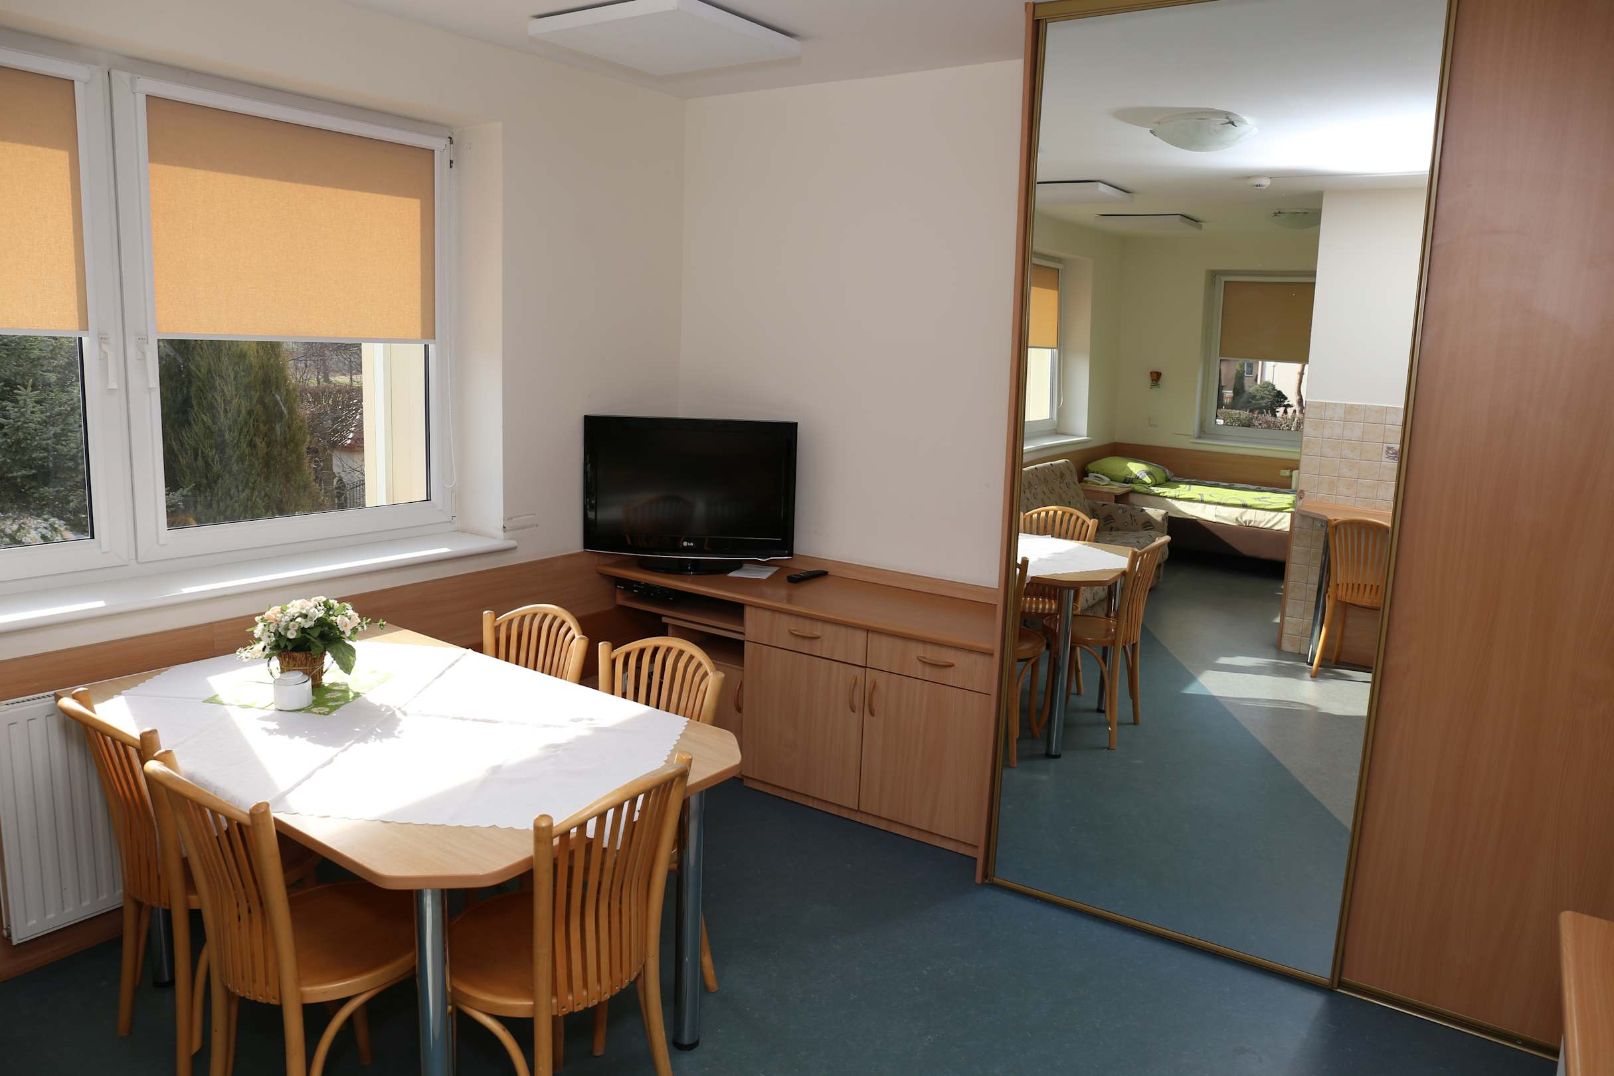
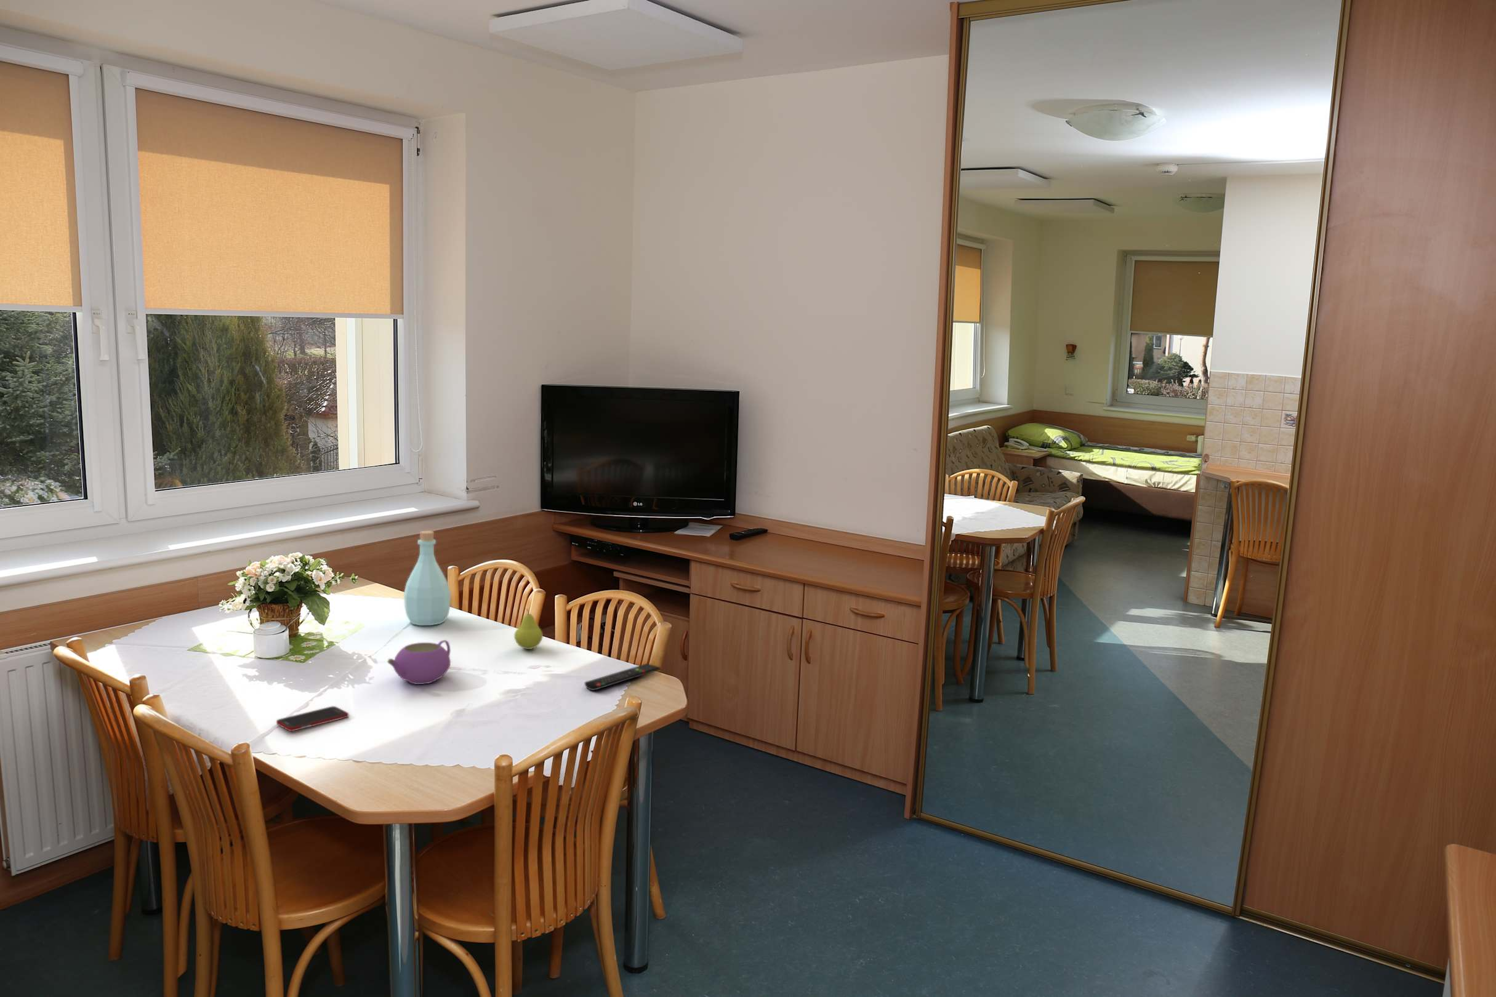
+ cell phone (313, 718)
+ remote control (622, 677)
+ bottle (426, 576)
+ fruit (529, 629)
+ teapot (421, 664)
